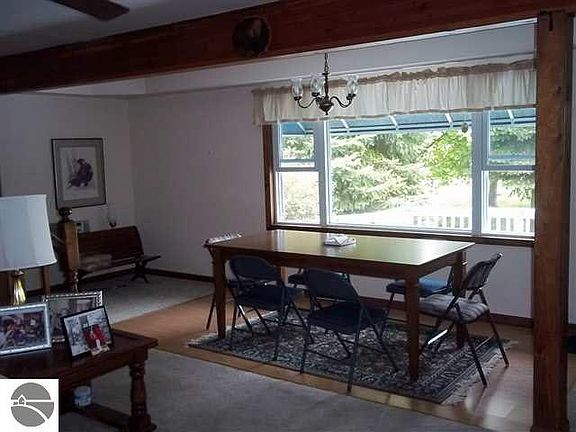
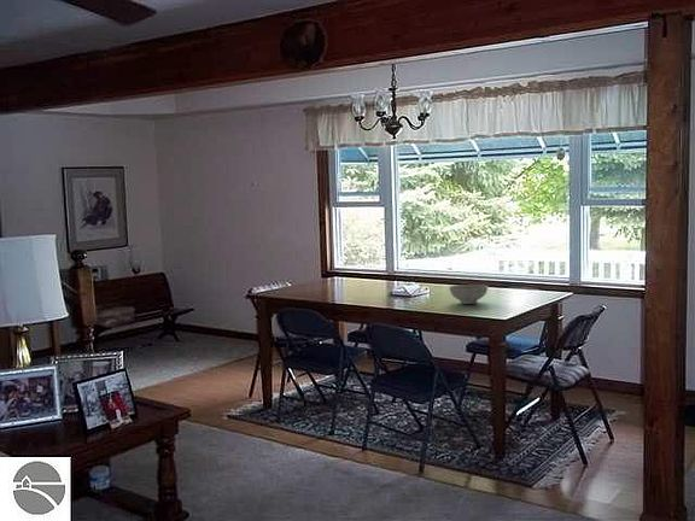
+ decorative bowl (468, 294)
